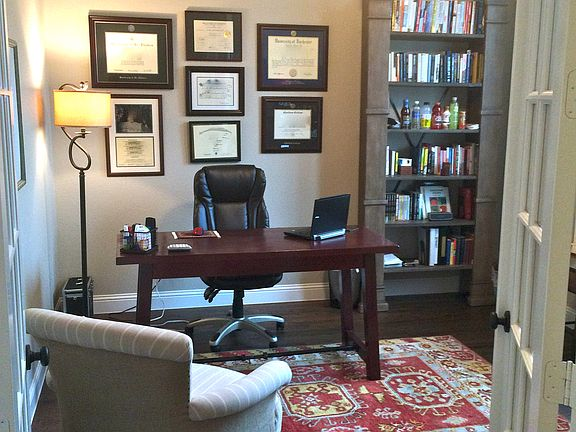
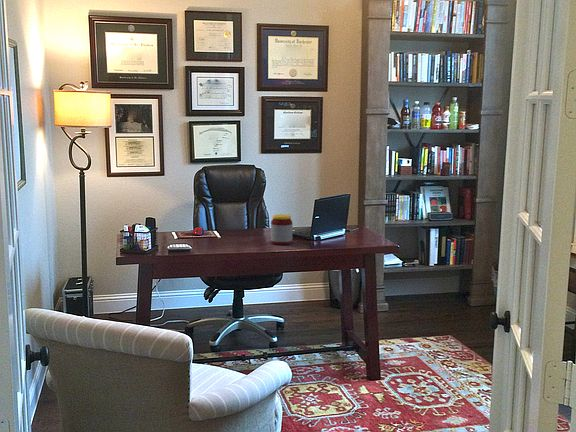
+ jar (281, 229)
